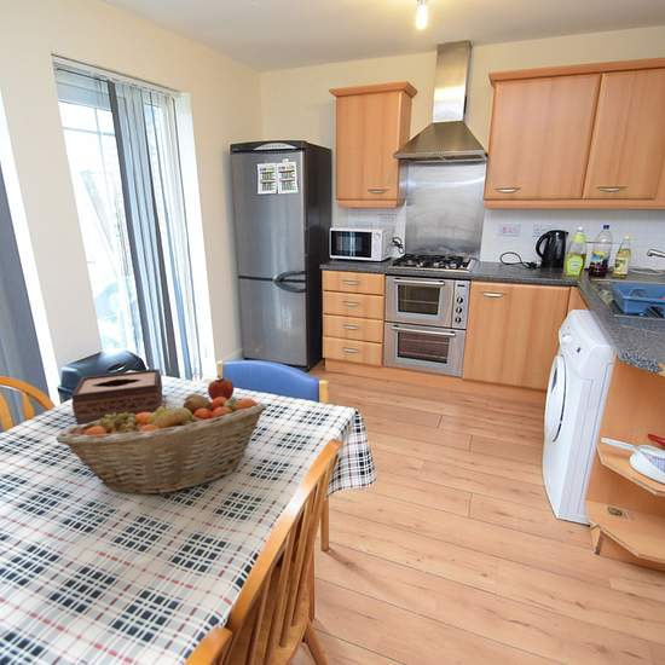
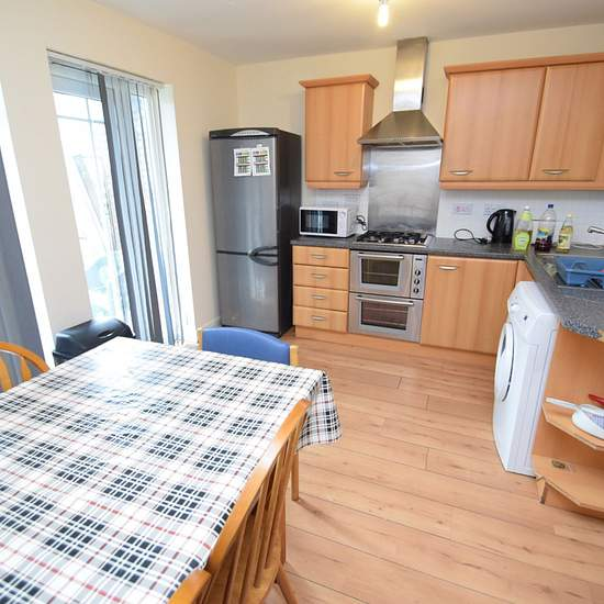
- fruit basket (169, 432)
- apple (220, 388)
- tissue box (120, 394)
